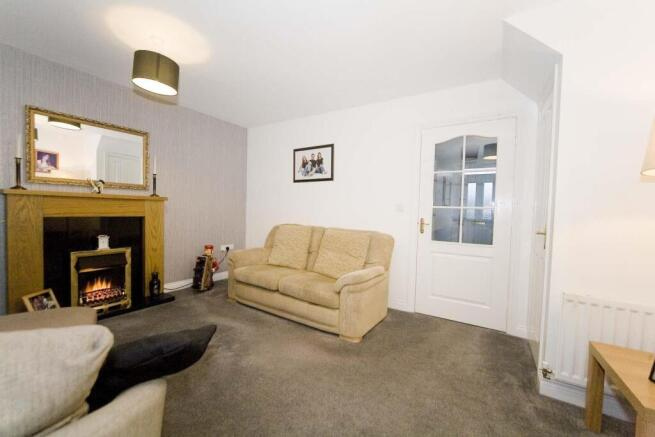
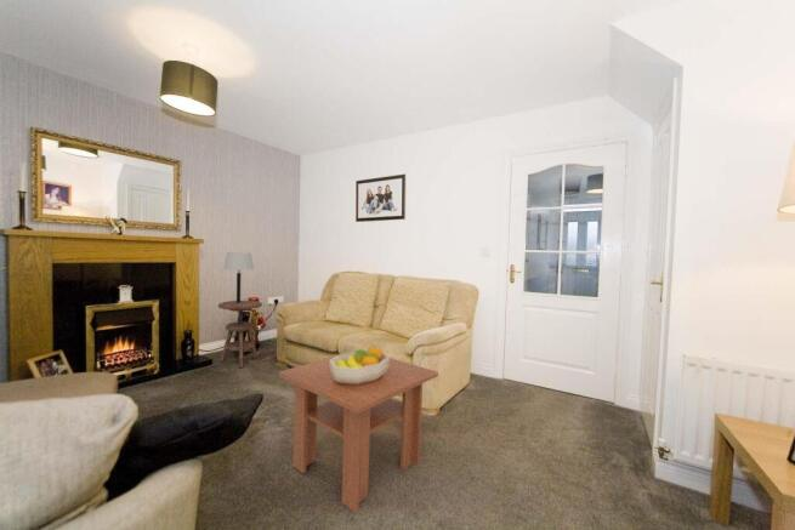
+ side table (239, 332)
+ table lamp (238, 278)
+ fruit bowl (359, 363)
+ coffee table (358, 417)
